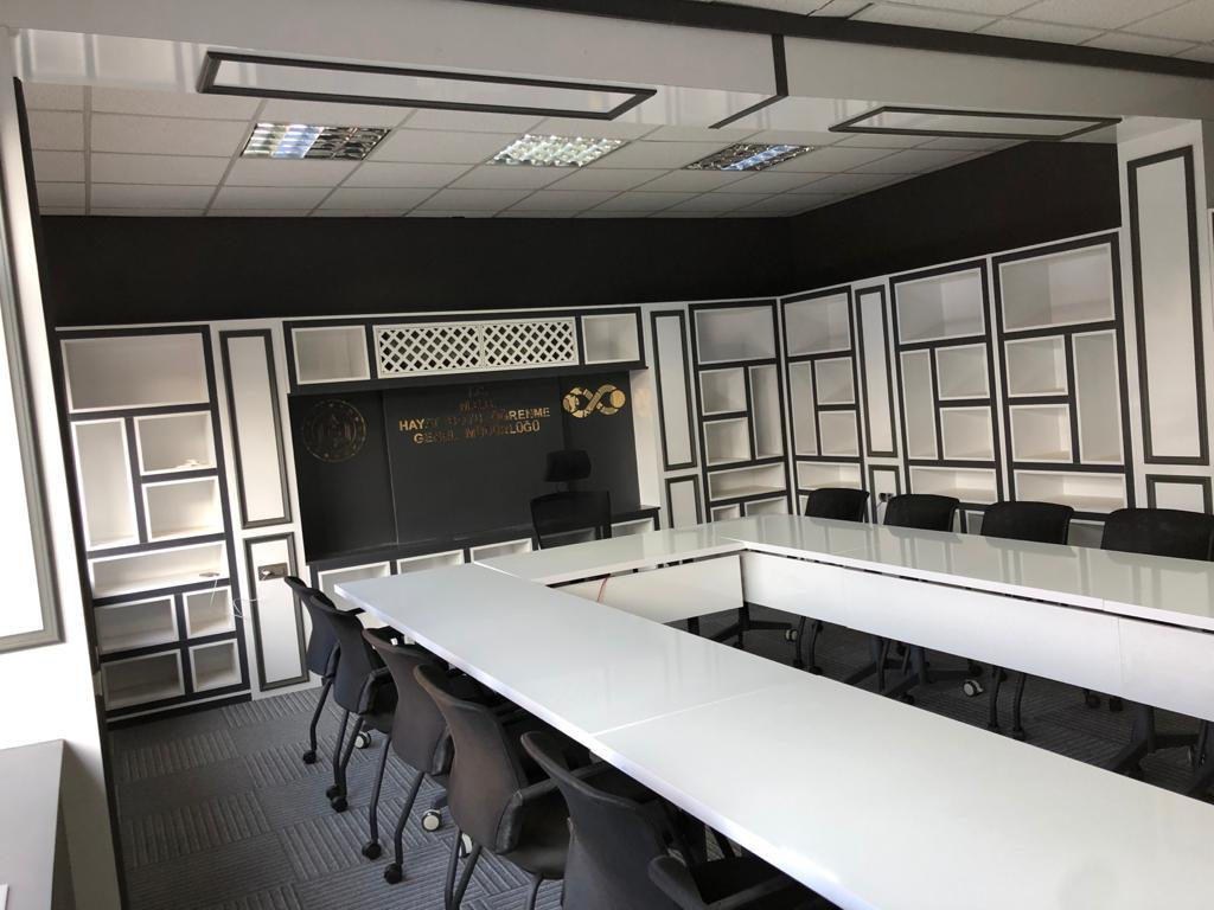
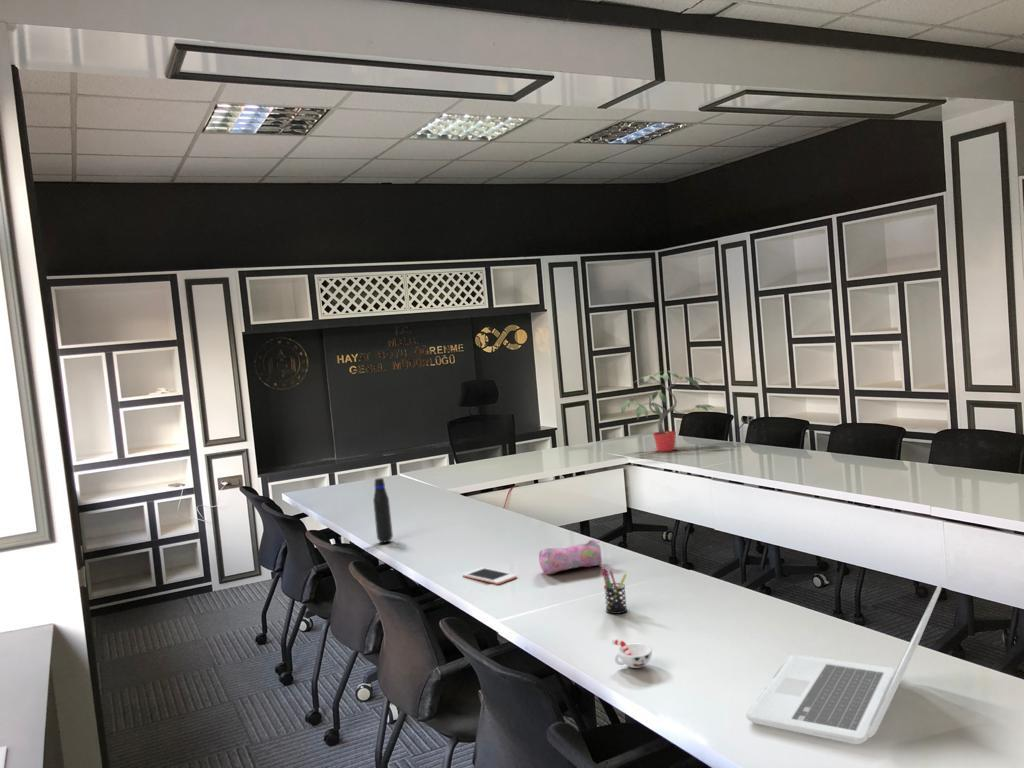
+ laptop (845, 661)
+ water bottle (382, 510)
+ potted plant (667, 410)
+ pencil case (571, 556)
+ pen holder (612, 590)
+ cup (632, 654)
+ cell phone (489, 575)
